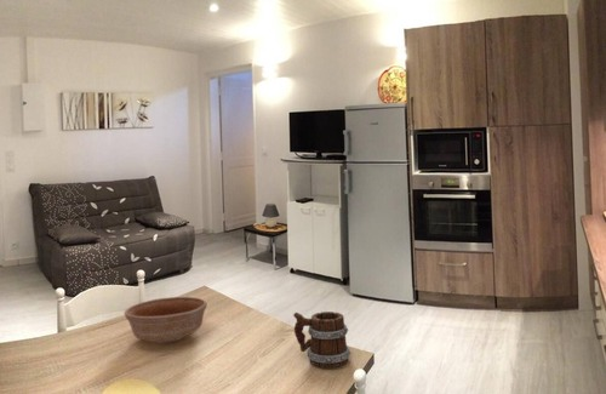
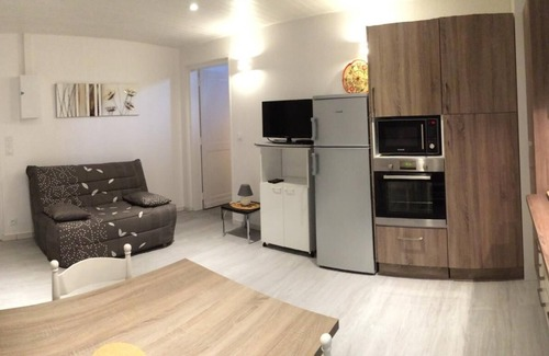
- bowl (166, 321)
- mug (321, 336)
